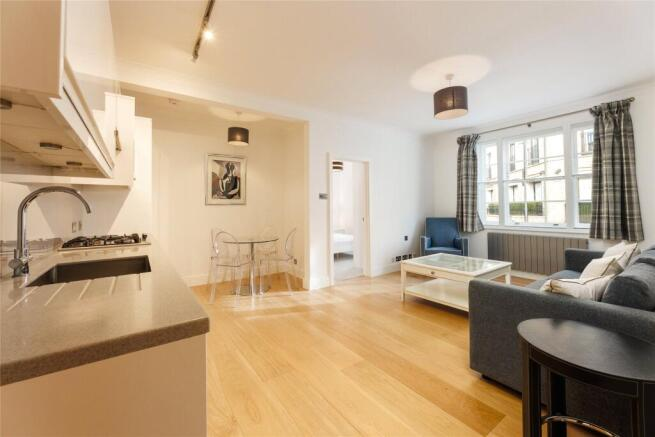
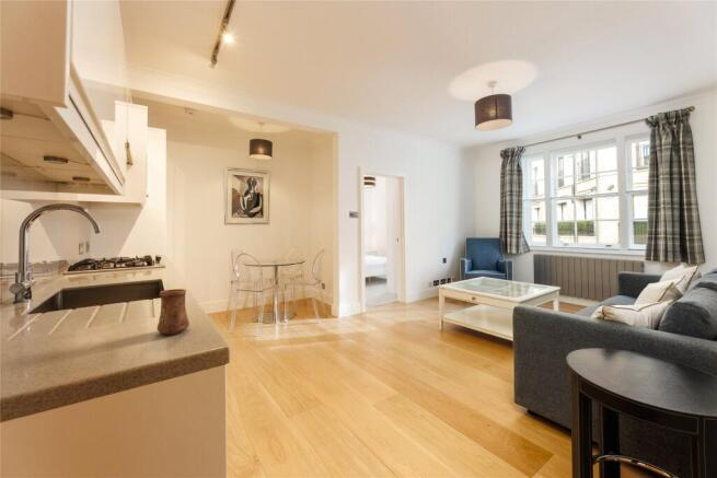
+ cup (173, 311)
